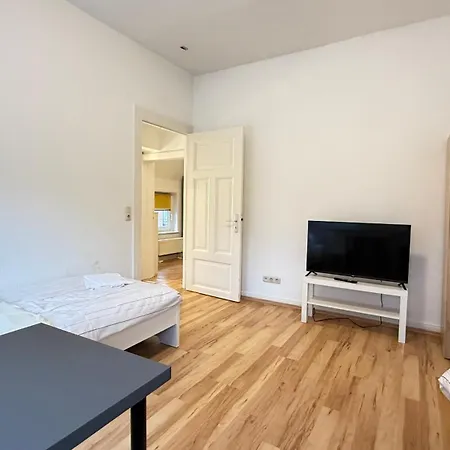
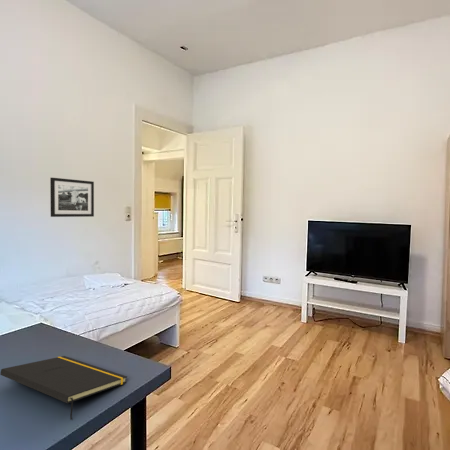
+ picture frame (73, 198)
+ notepad (65, 375)
